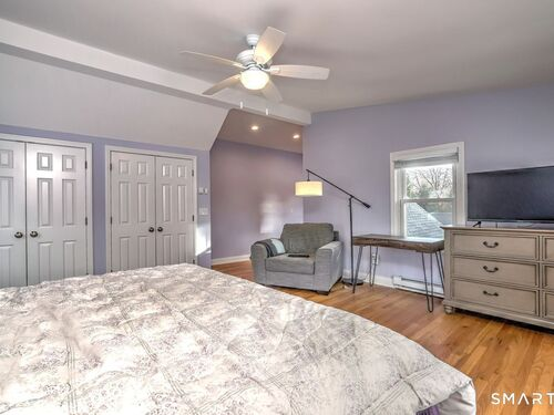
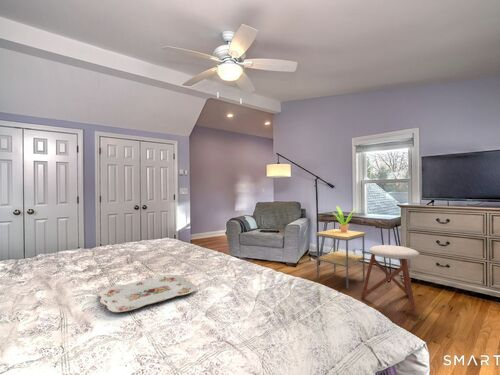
+ side table (341, 255)
+ potted plant (343, 219)
+ serving tray (149, 291)
+ stool (389, 274)
